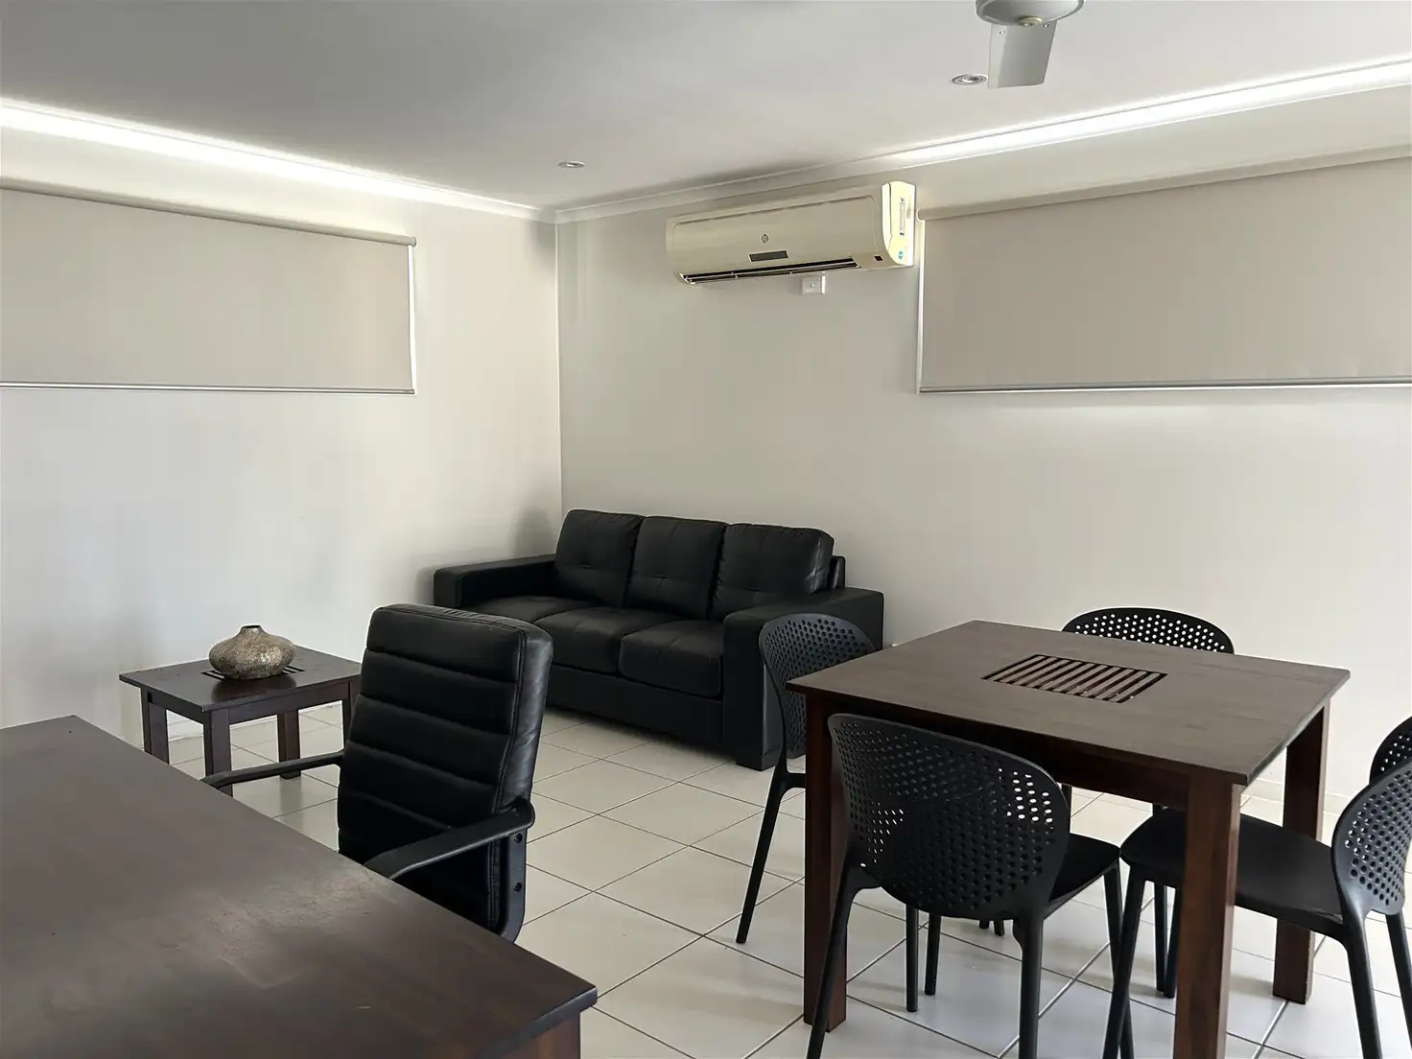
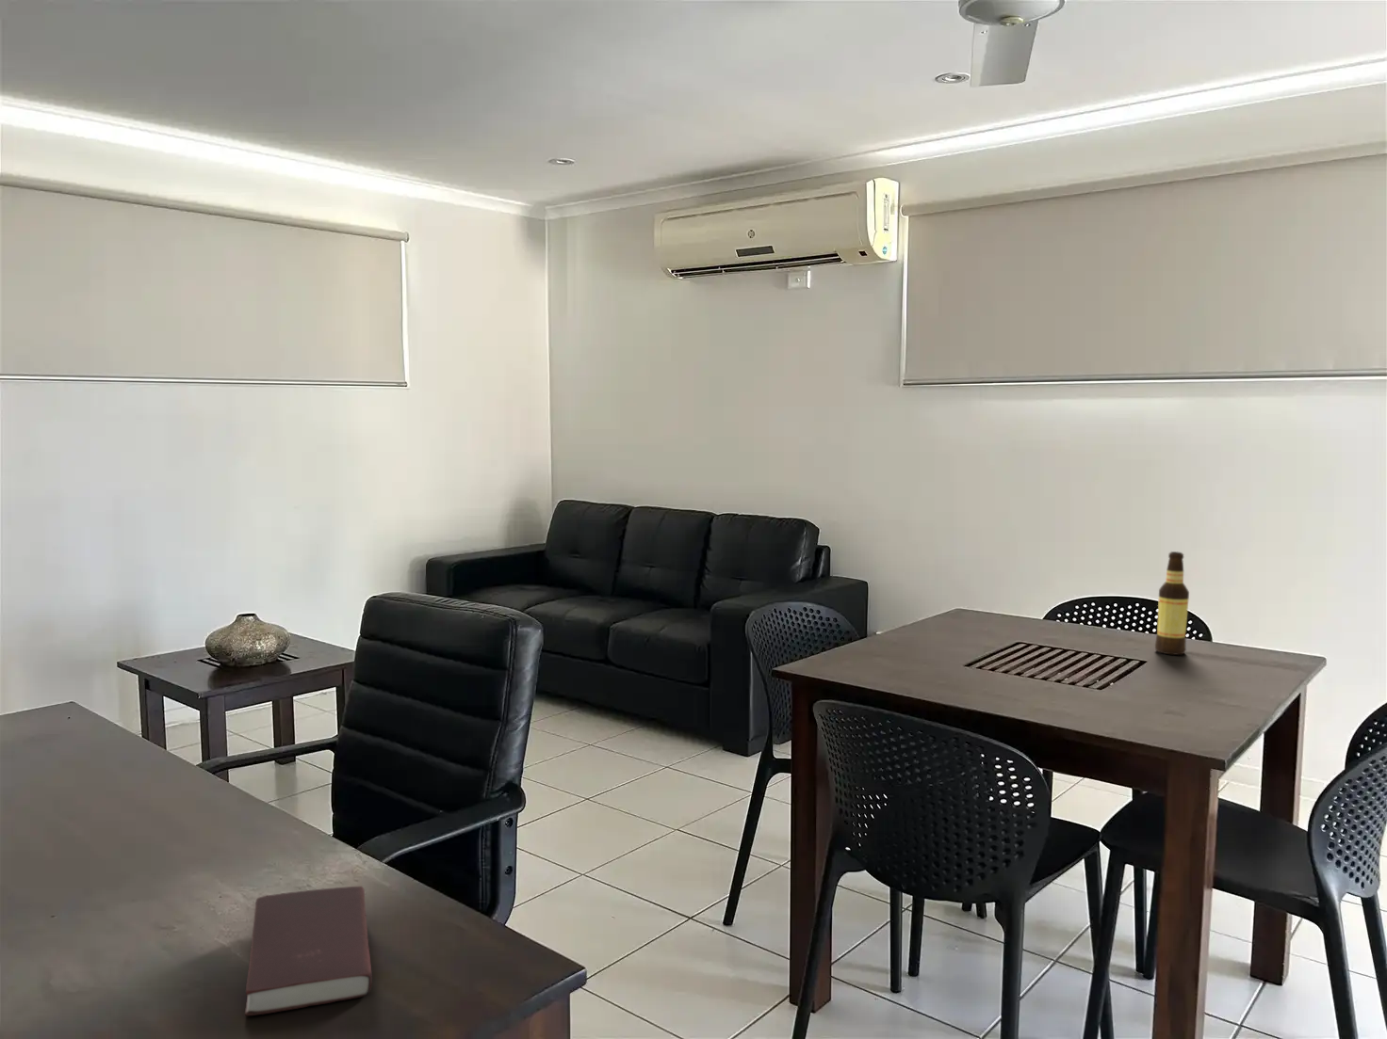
+ bottle (1172, 602)
+ book (309, 943)
